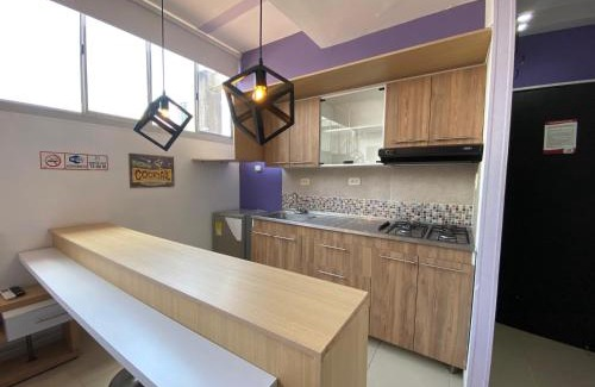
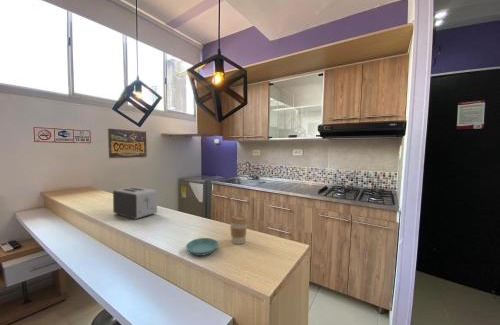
+ coffee cup (238, 228)
+ saucer (202, 247)
+ toaster (136, 202)
